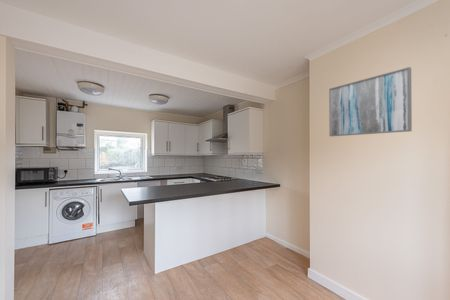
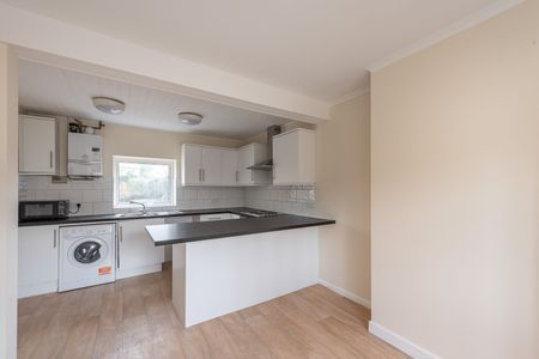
- wall art (364, 107)
